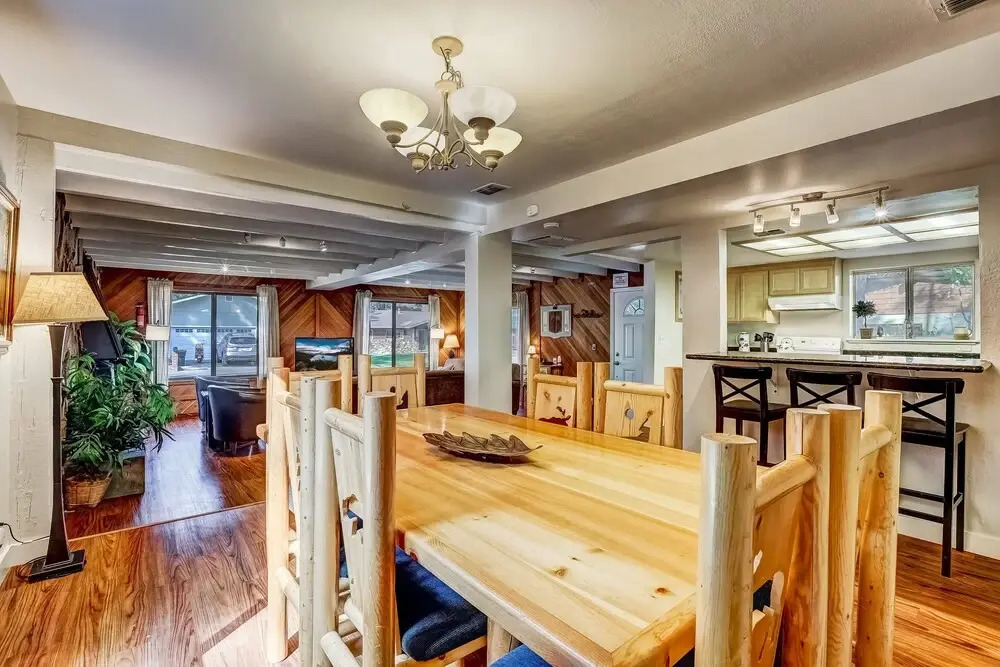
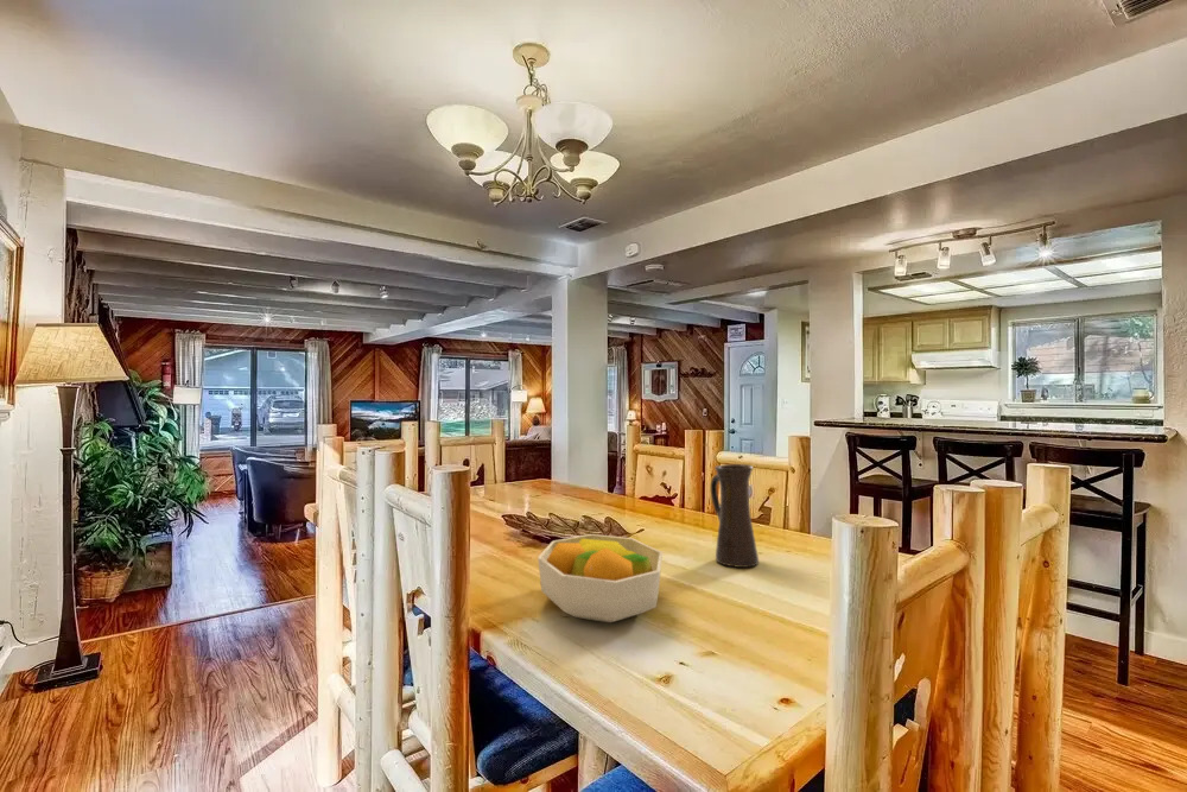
+ fruit bowl (601, 566)
+ pitcher (732, 512)
